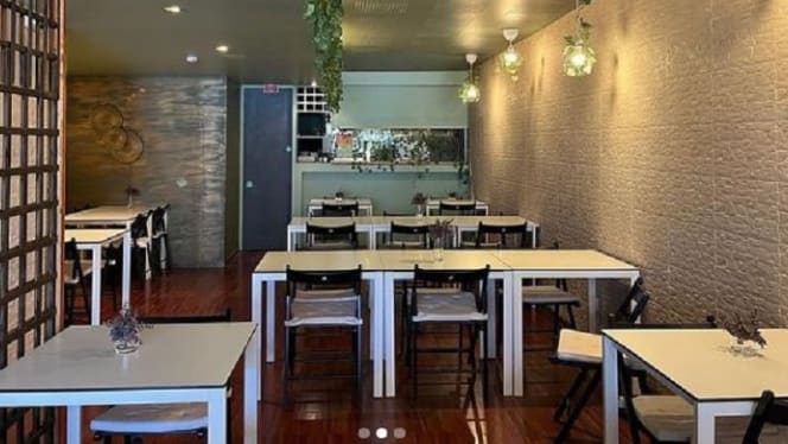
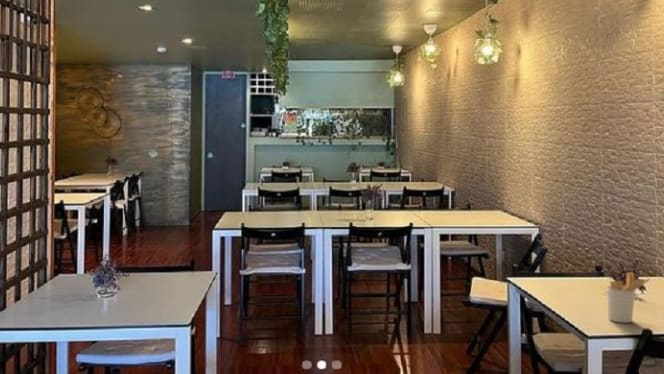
+ utensil holder (627, 297)
